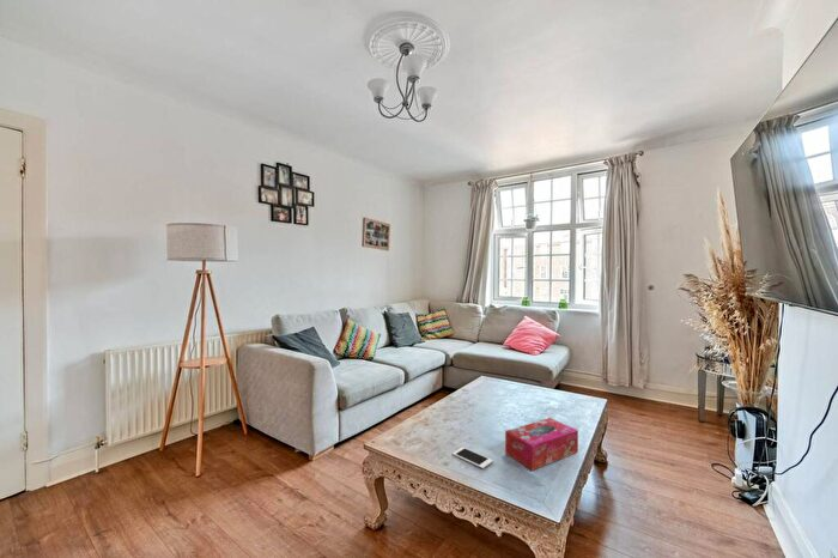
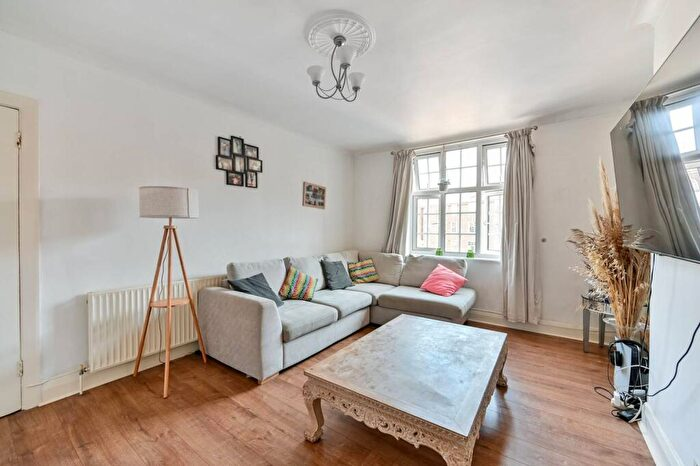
- cell phone (472, 456)
- tissue box (541, 441)
